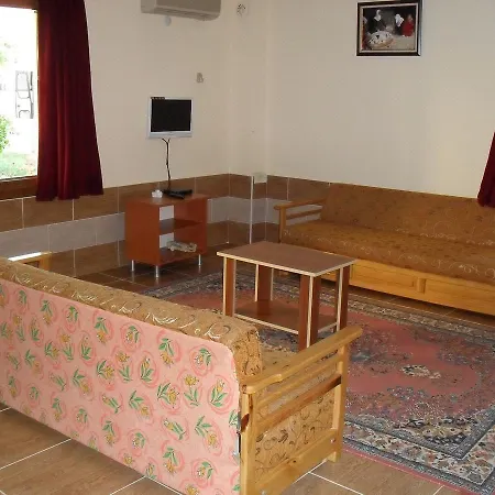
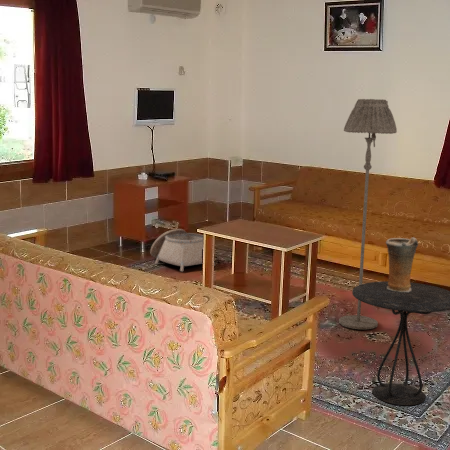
+ vase (400, 261)
+ side table (400, 344)
+ floor lamp (365, 214)
+ basket (179, 246)
